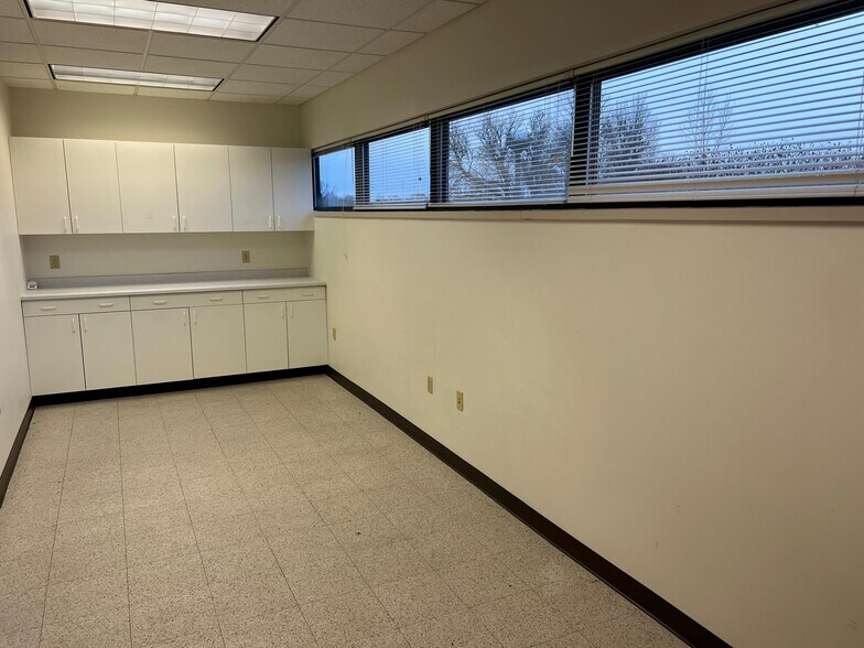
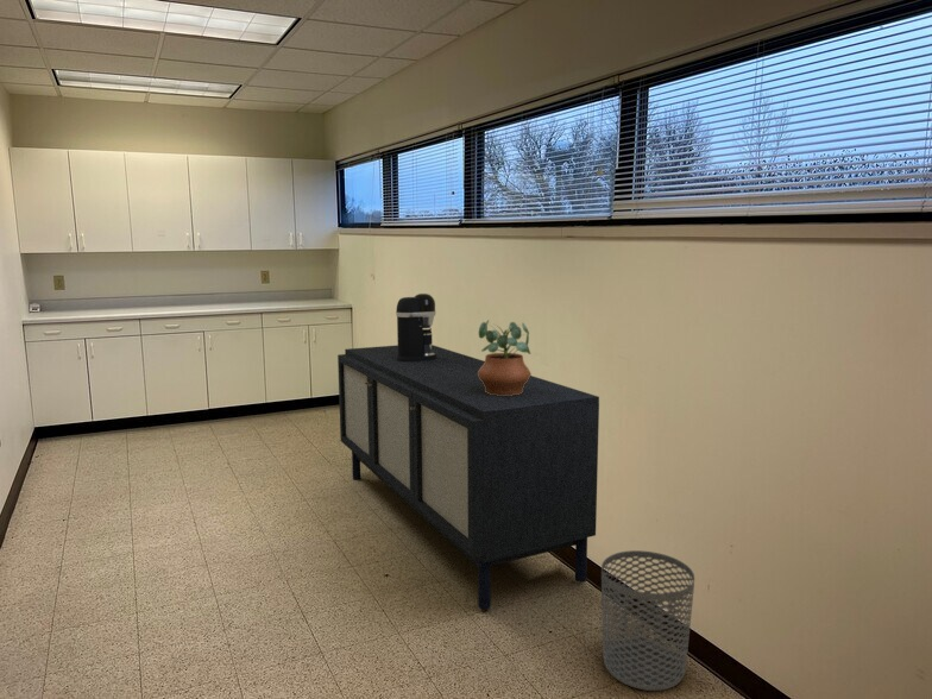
+ waste bin (644, 618)
+ potted plant (508, 357)
+ sideboard (442, 446)
+ coffee maker (416, 326)
